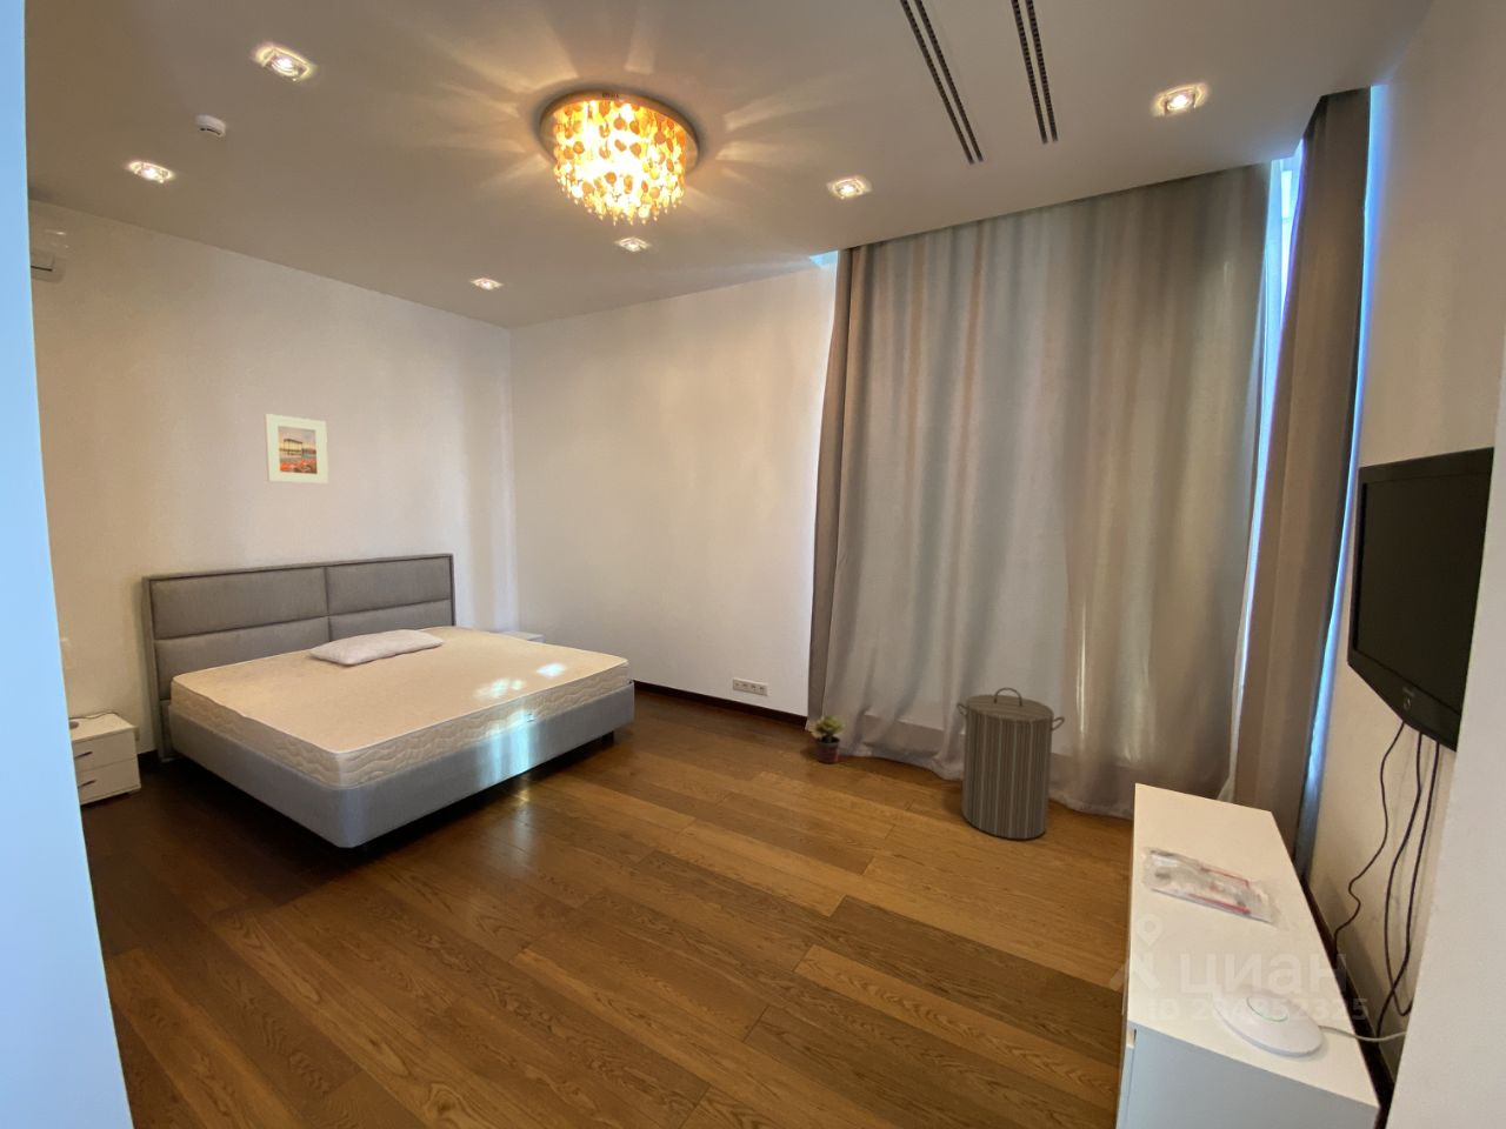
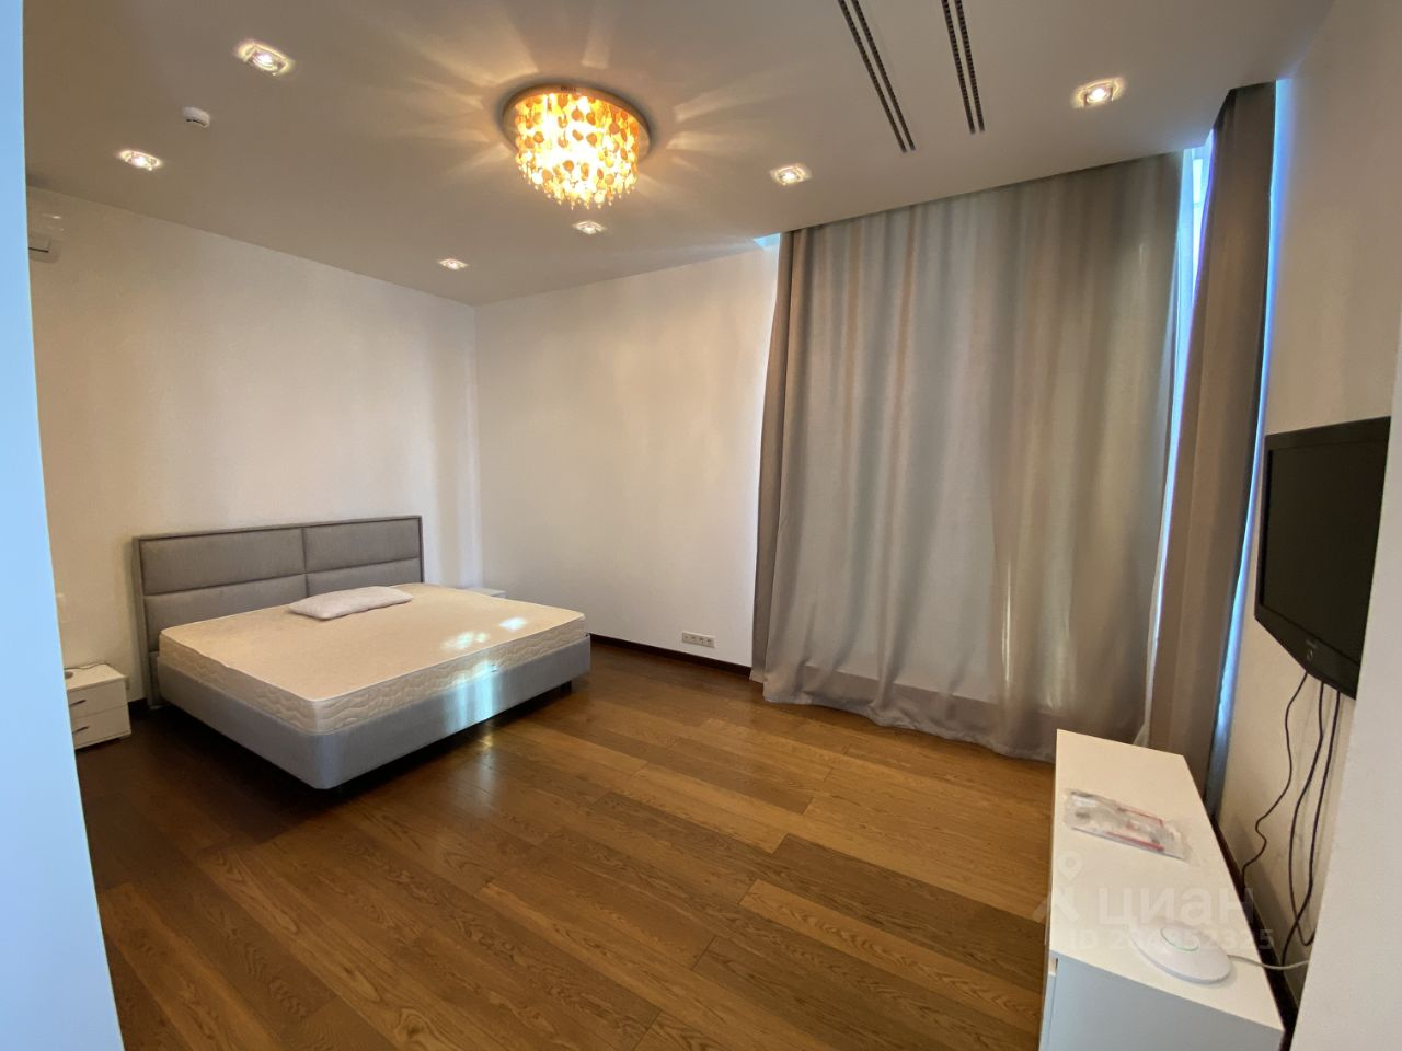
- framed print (296, 451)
- laundry hamper (1006, 754)
- potted plant (828, 736)
